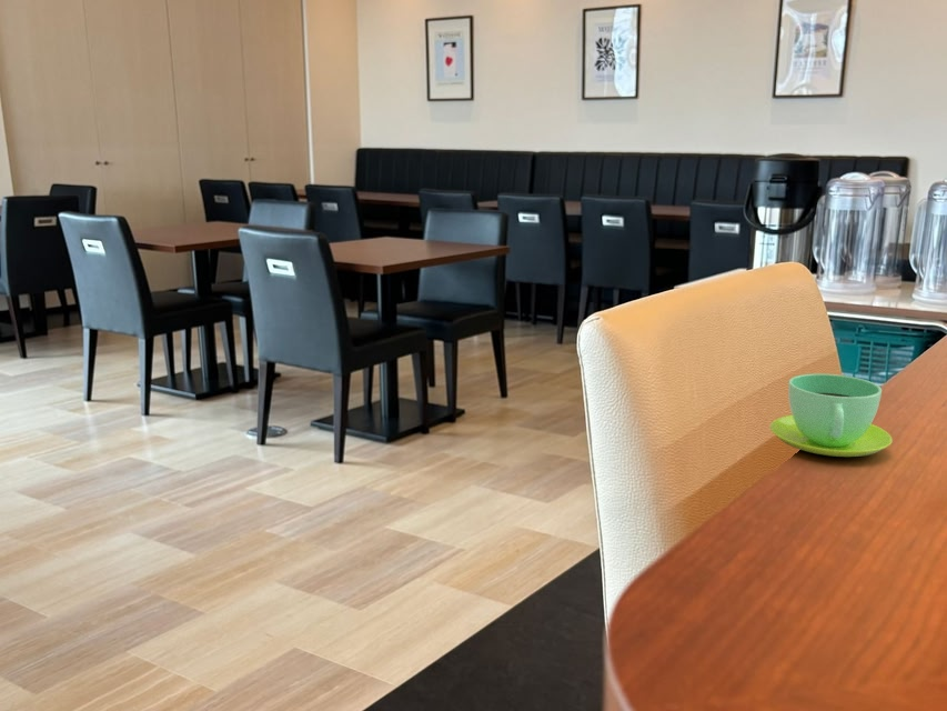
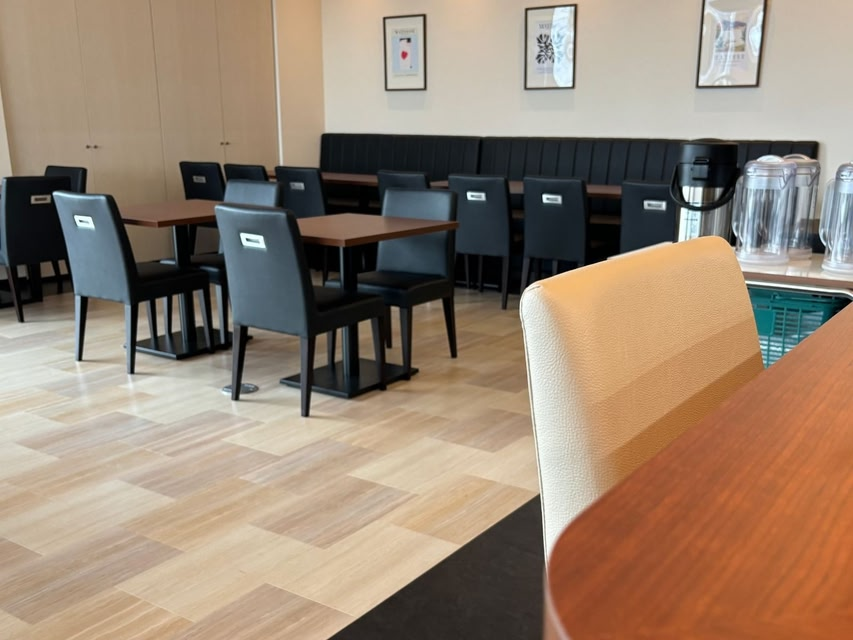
- cup (830, 414)
